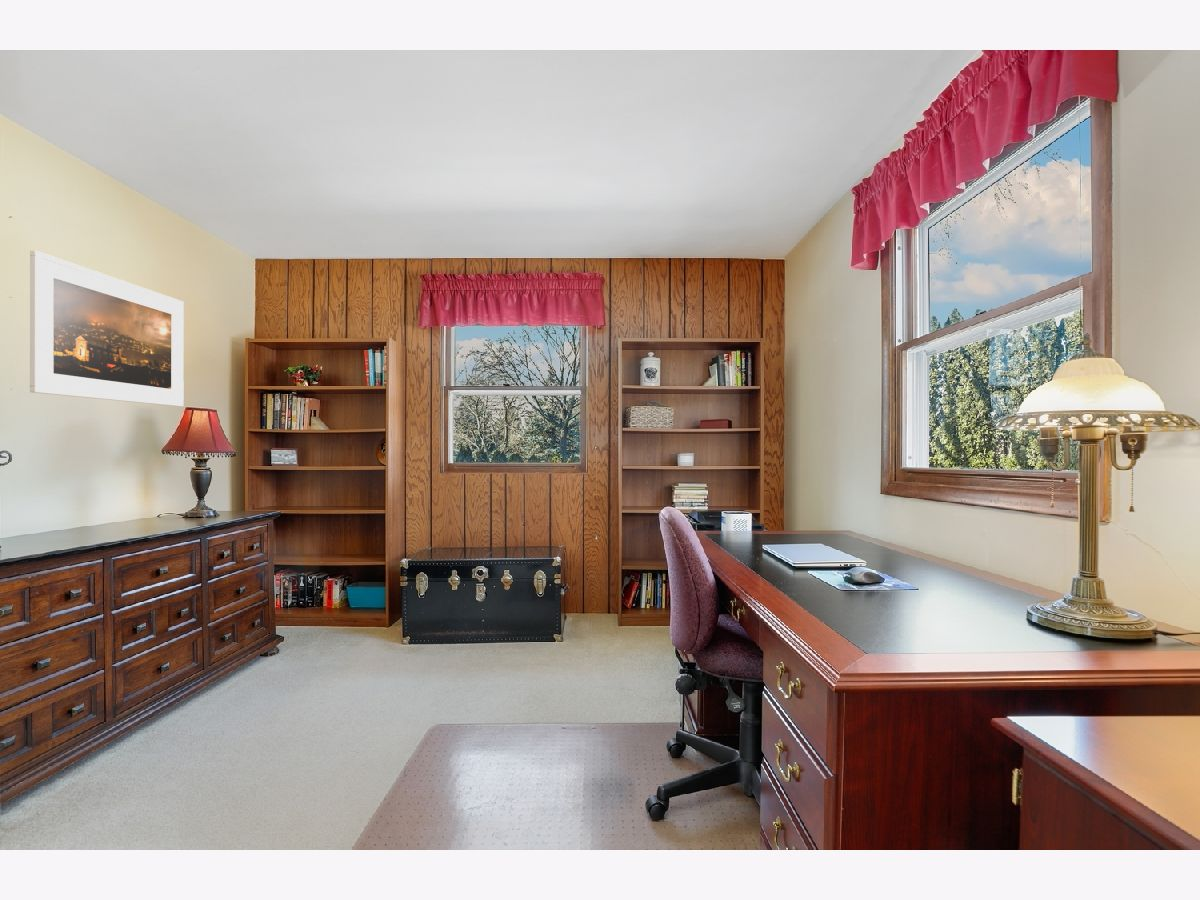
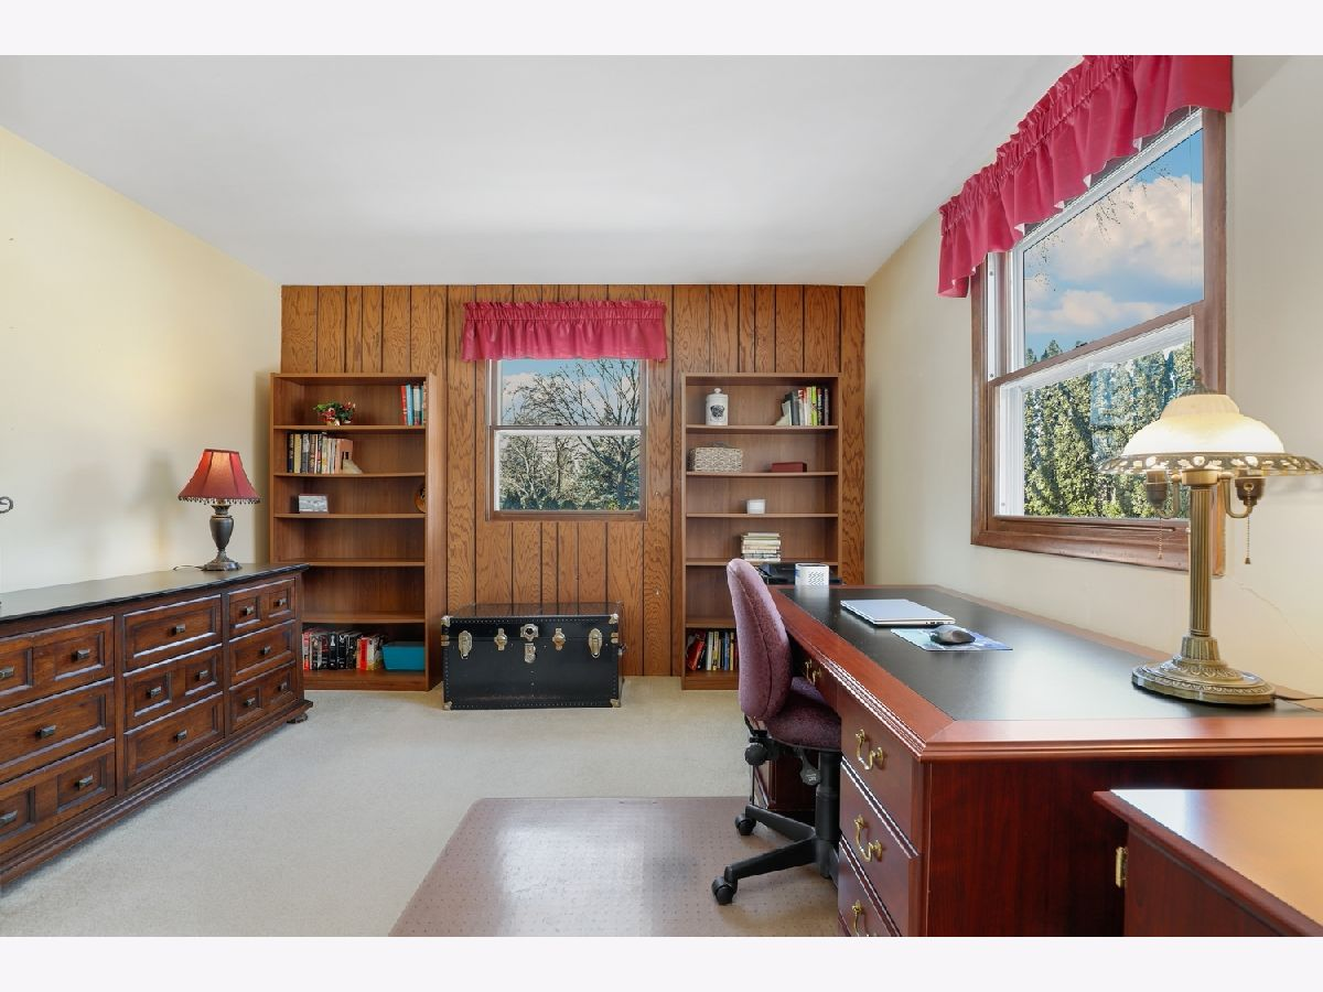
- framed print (118, 340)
